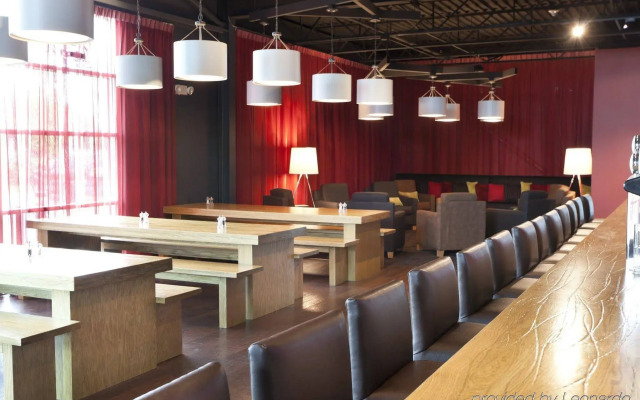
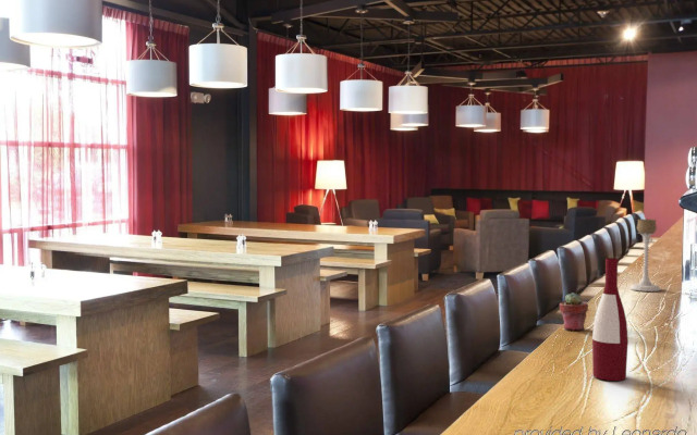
+ alcohol (610, 318)
+ candle holder (646, 253)
+ potted succulent (573, 310)
